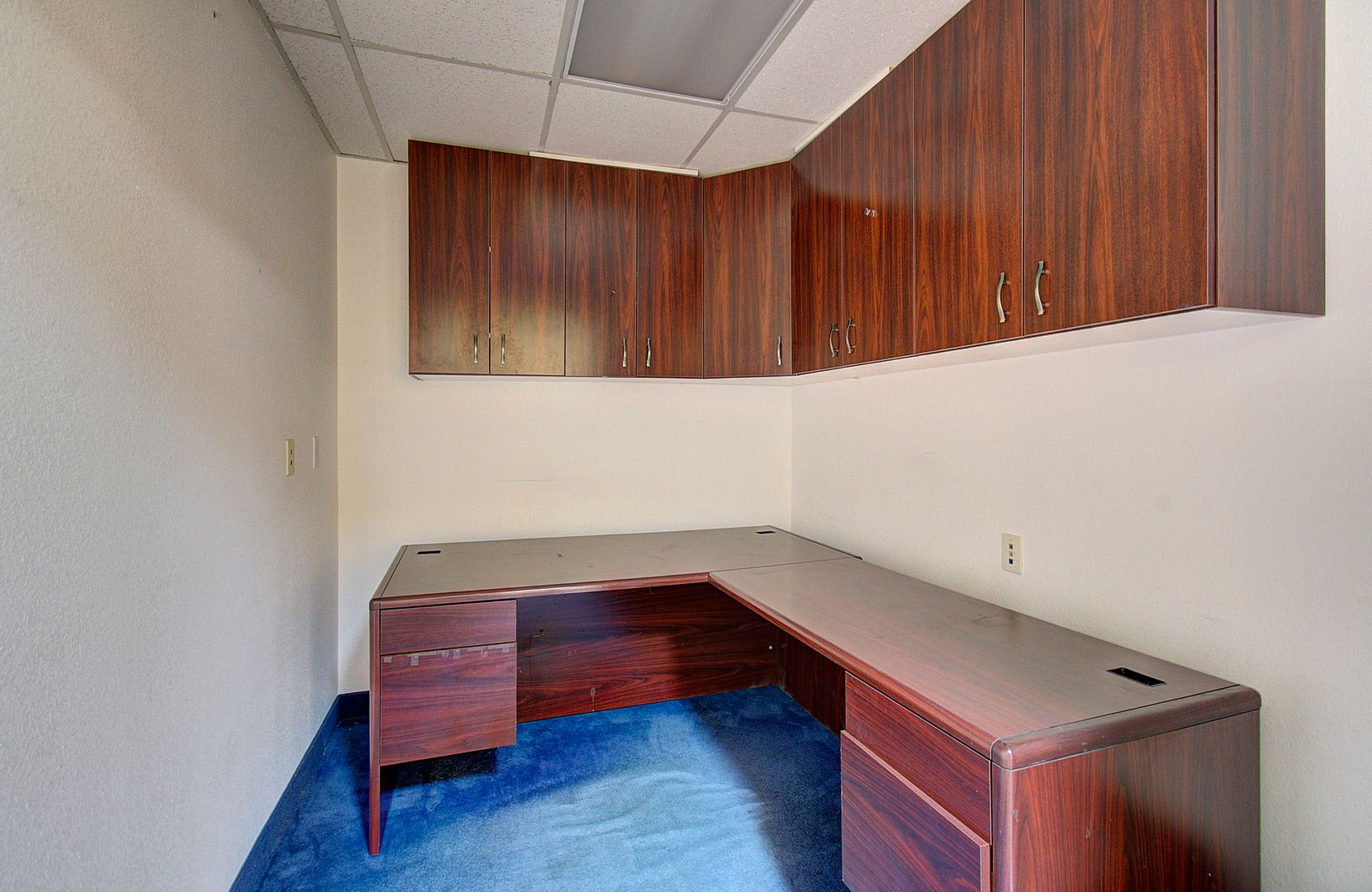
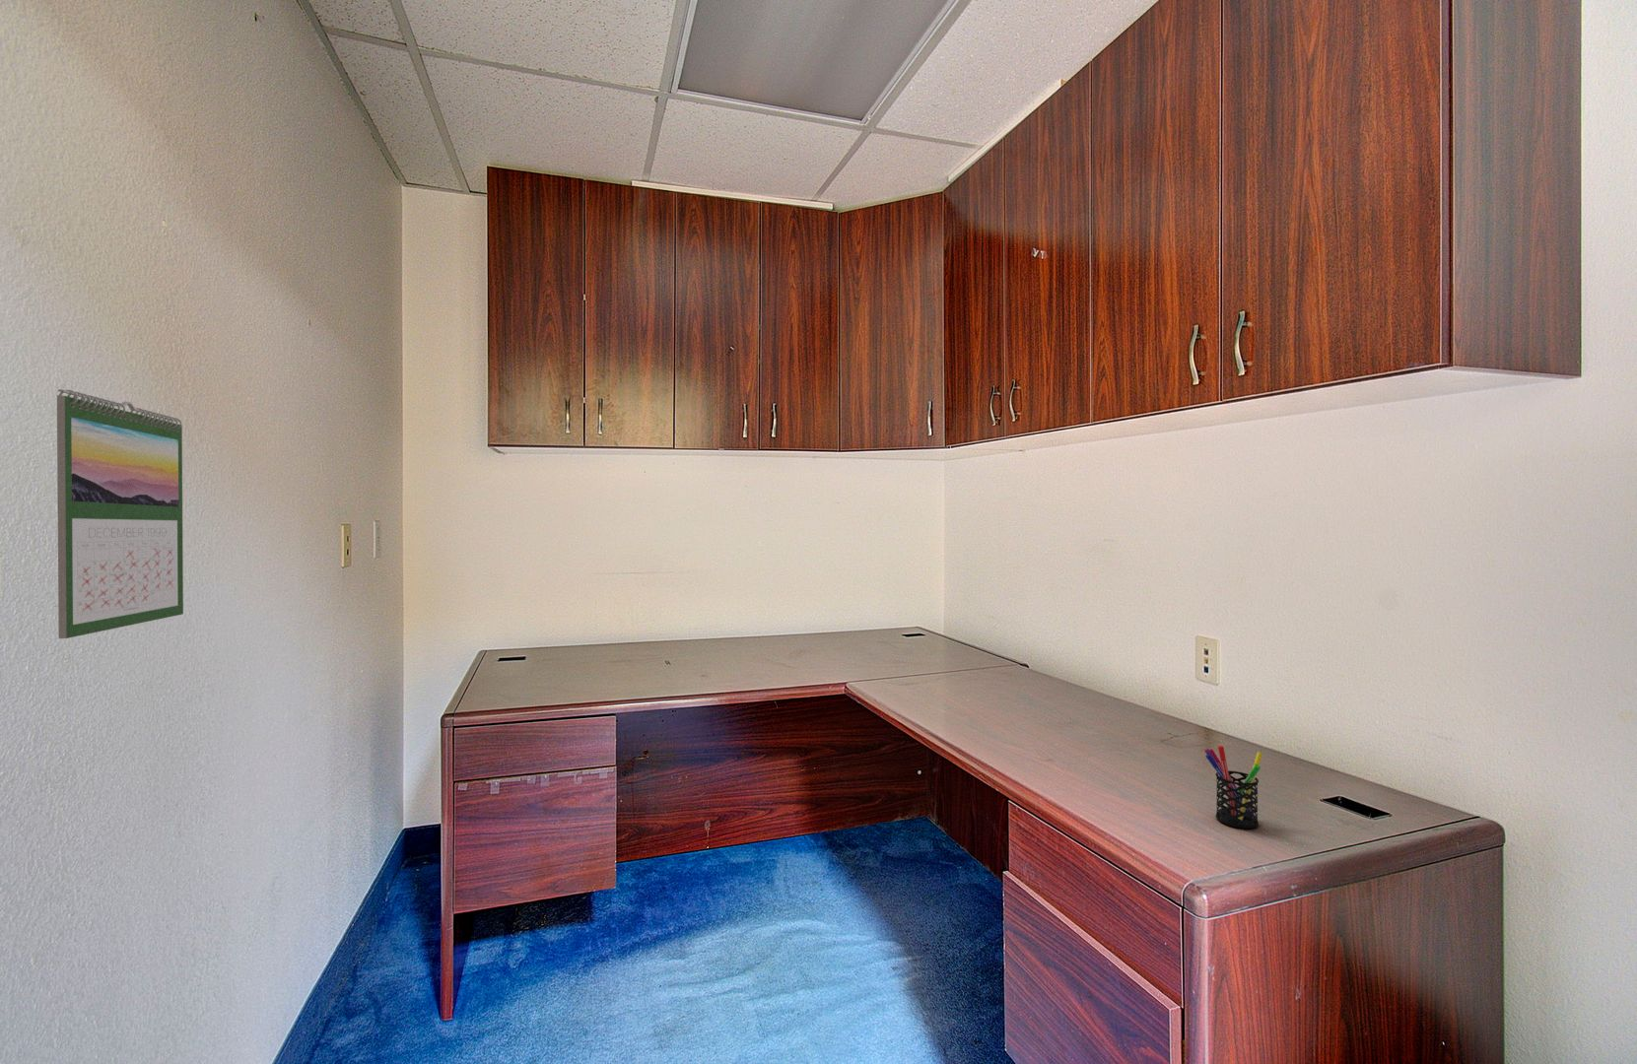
+ pen holder (1237, 784)
+ calendar (128, 513)
